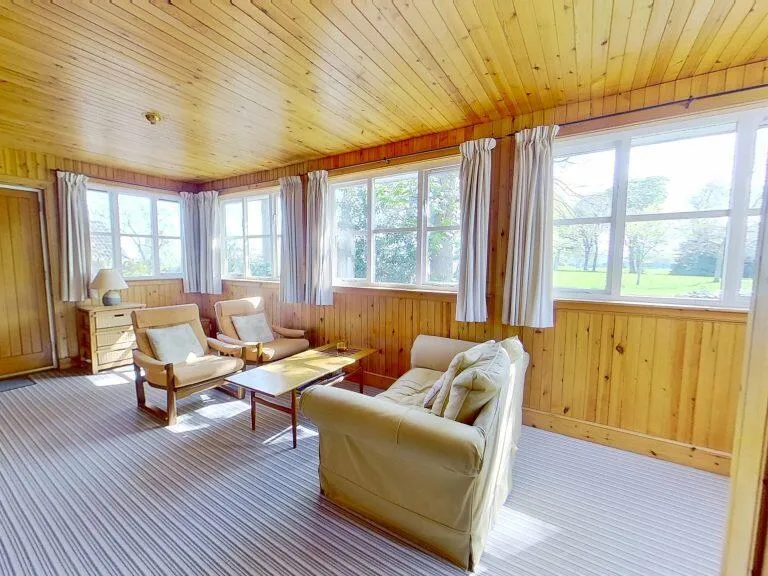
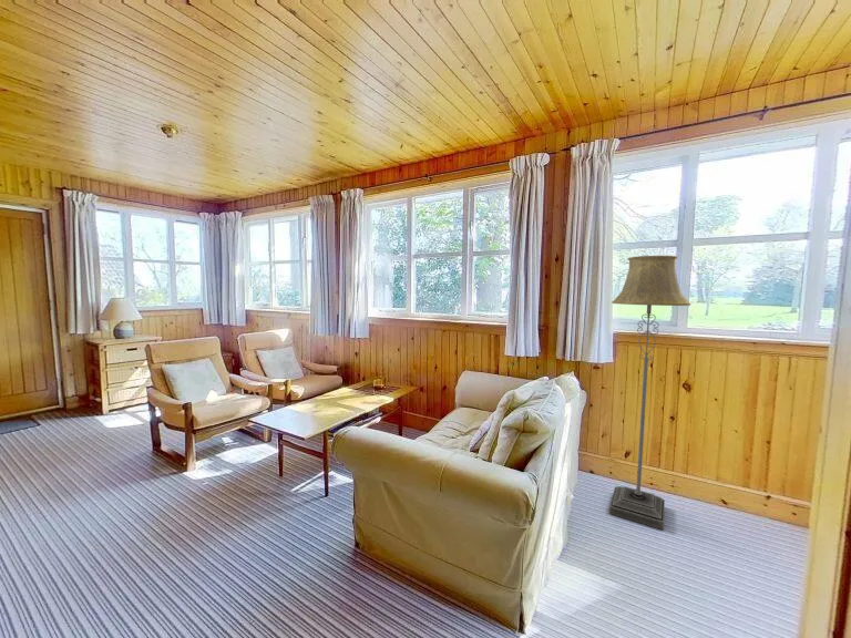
+ floor lamp (644, 387)
